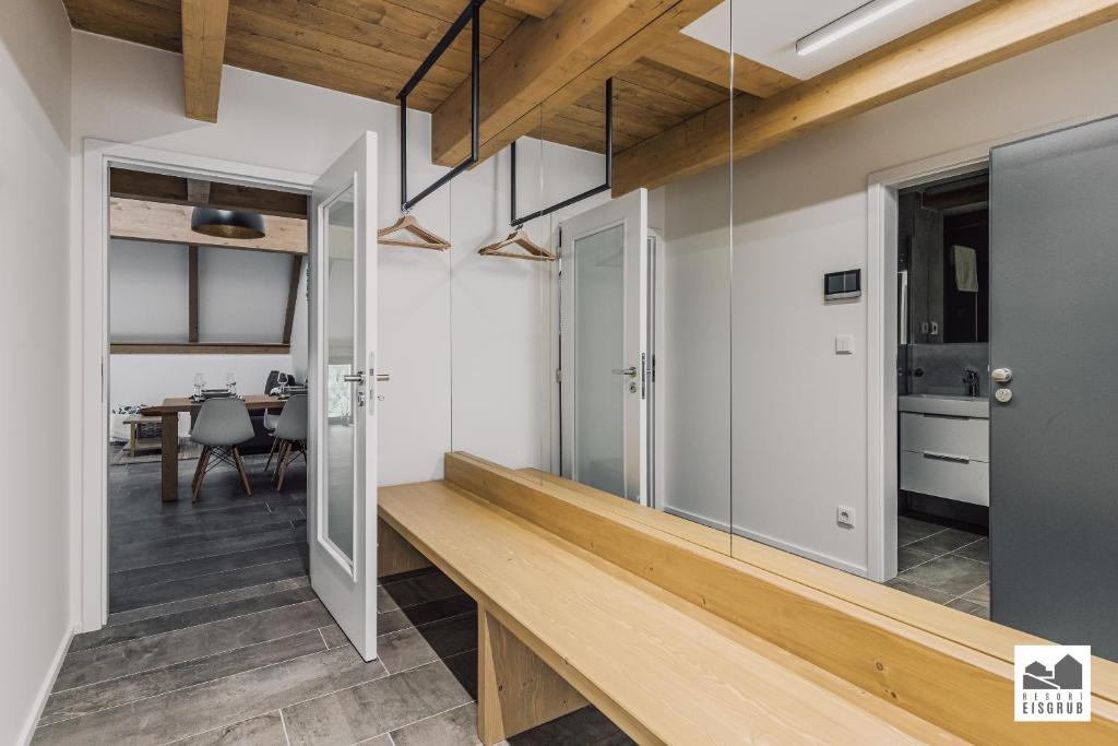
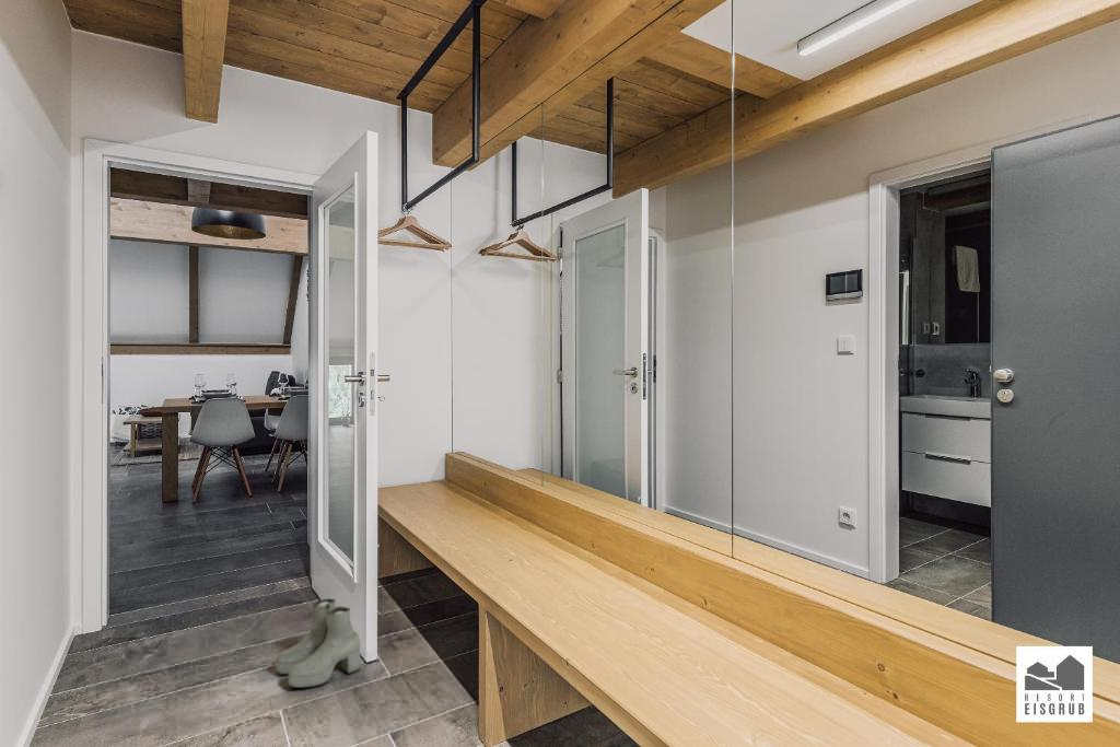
+ boots (318, 639)
